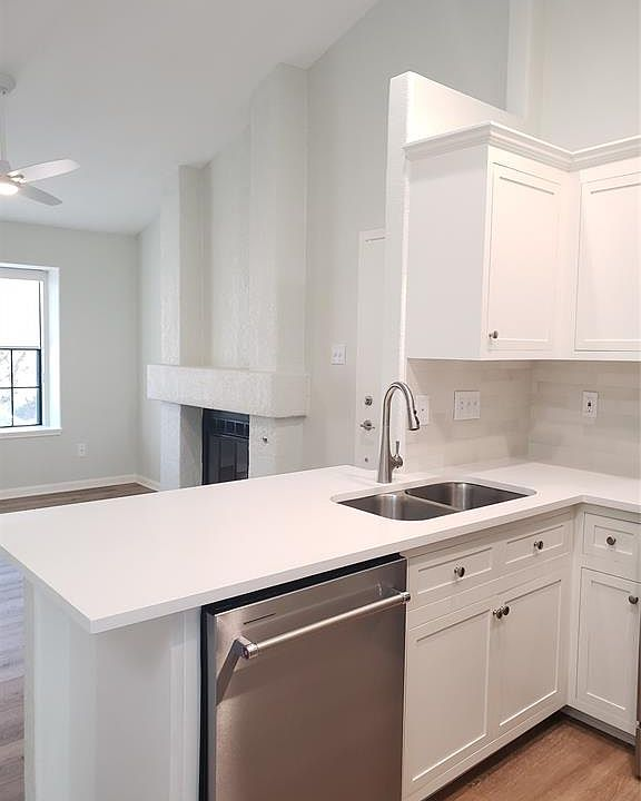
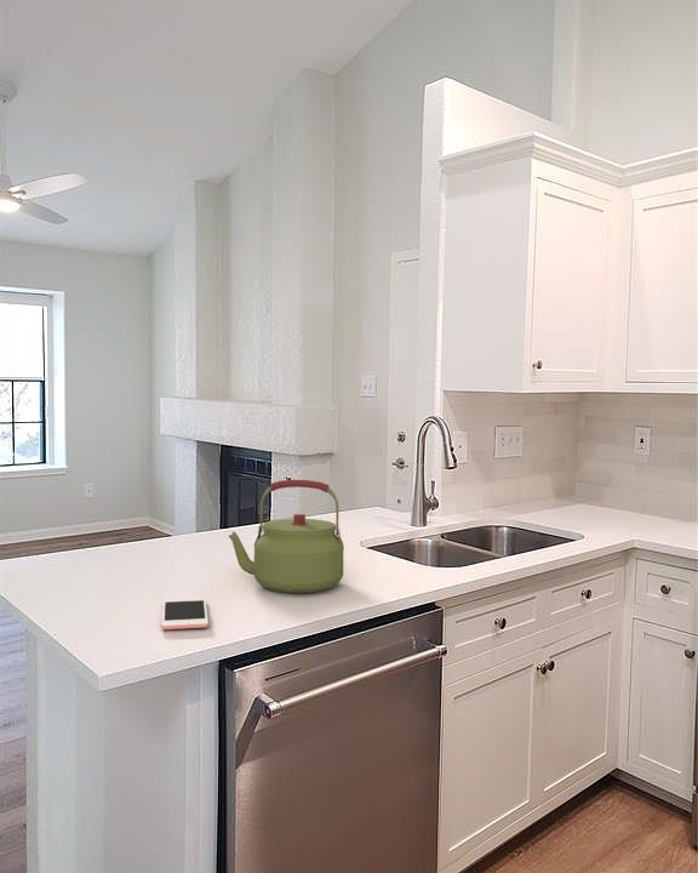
+ cell phone (184, 612)
+ kettle (285, 531)
